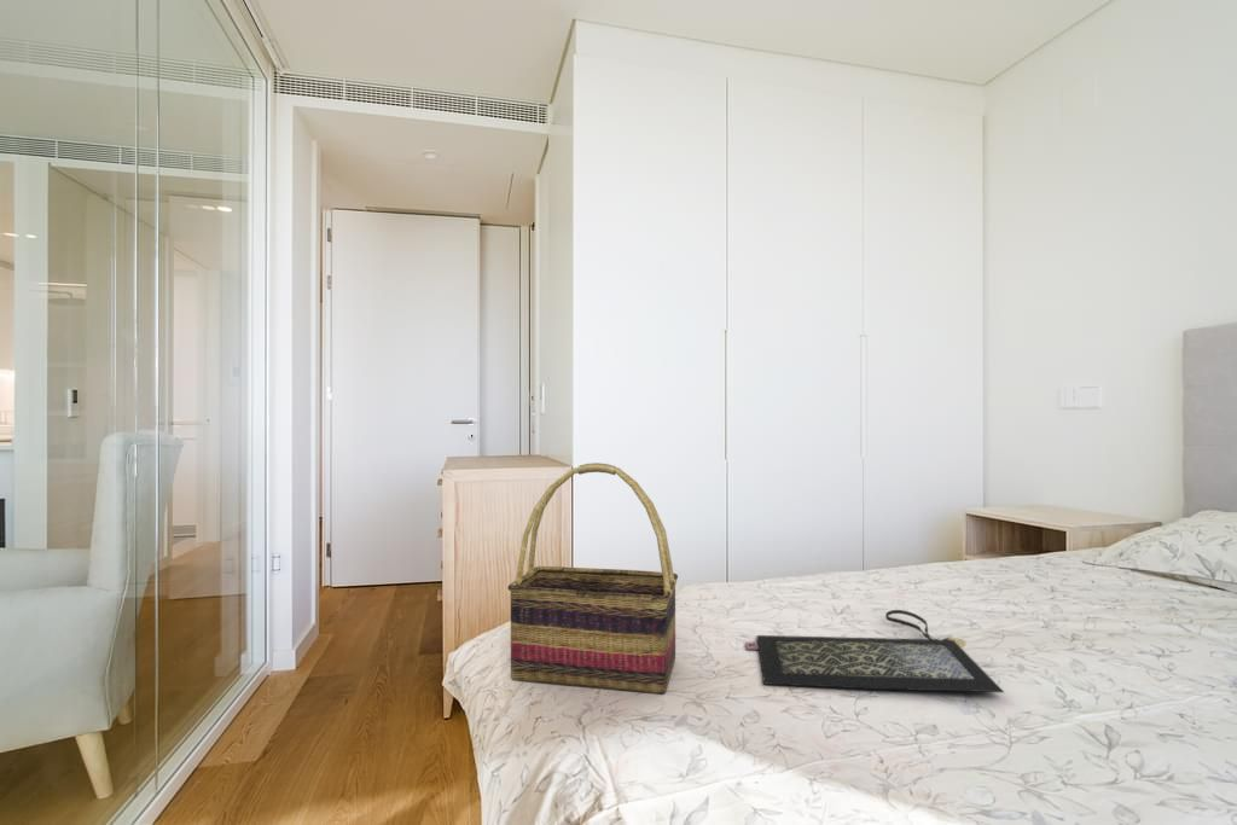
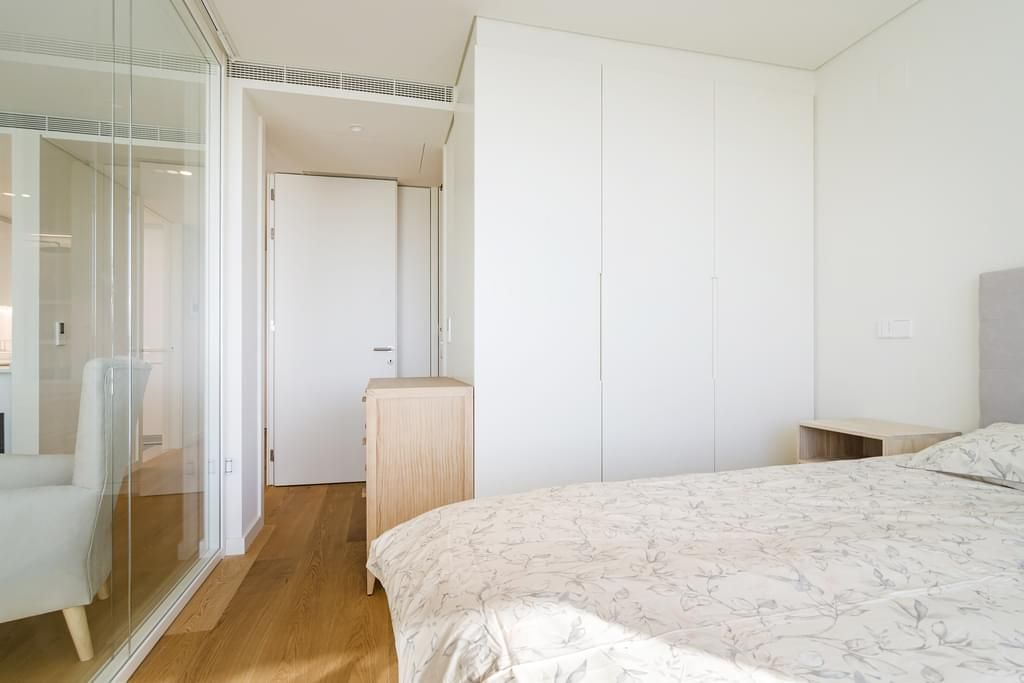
- woven basket (596, 569)
- clutch bag (875, 657)
